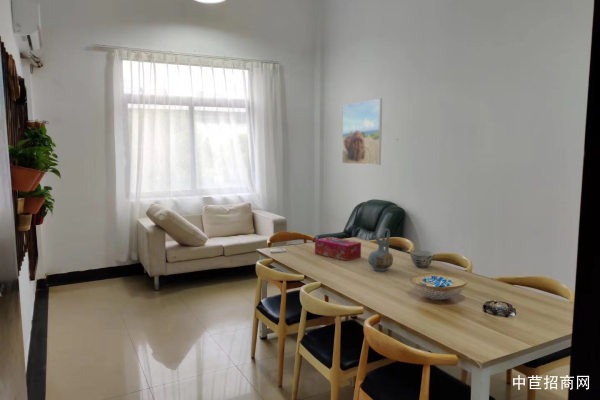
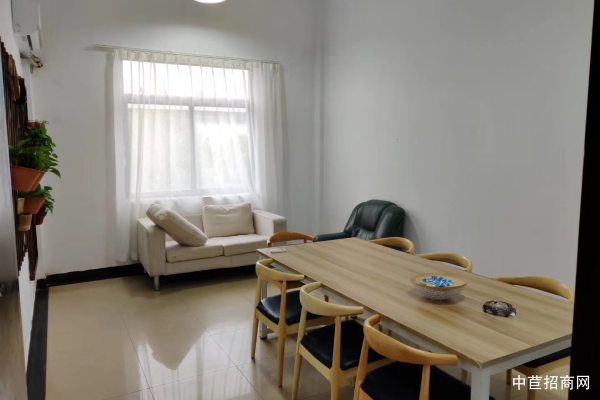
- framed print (360, 133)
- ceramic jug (380, 249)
- tissue box (337, 248)
- soup bowl (421, 259)
